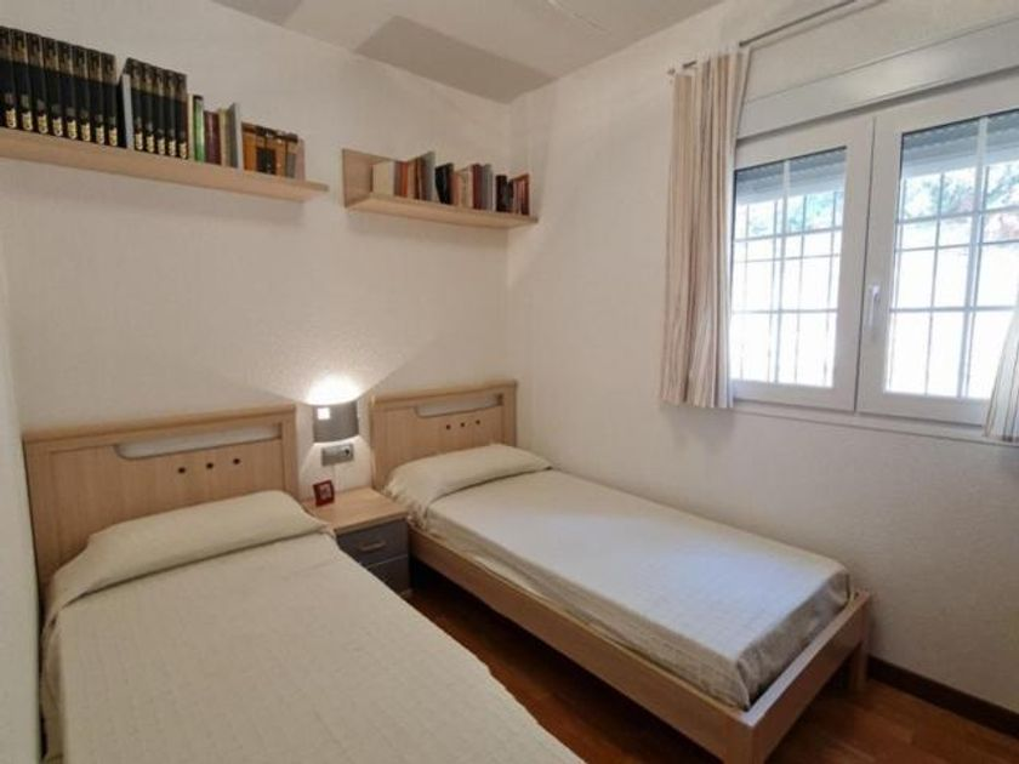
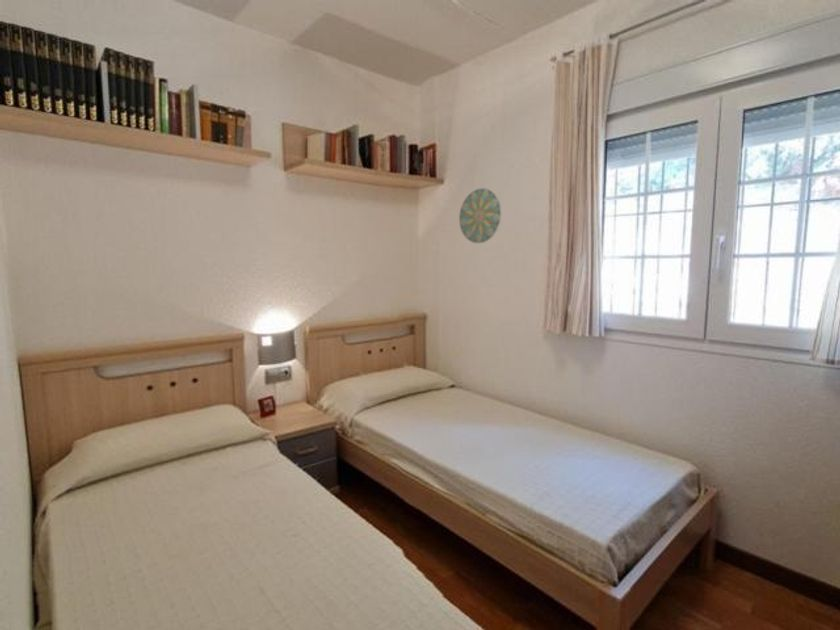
+ decorative plate (479, 216)
